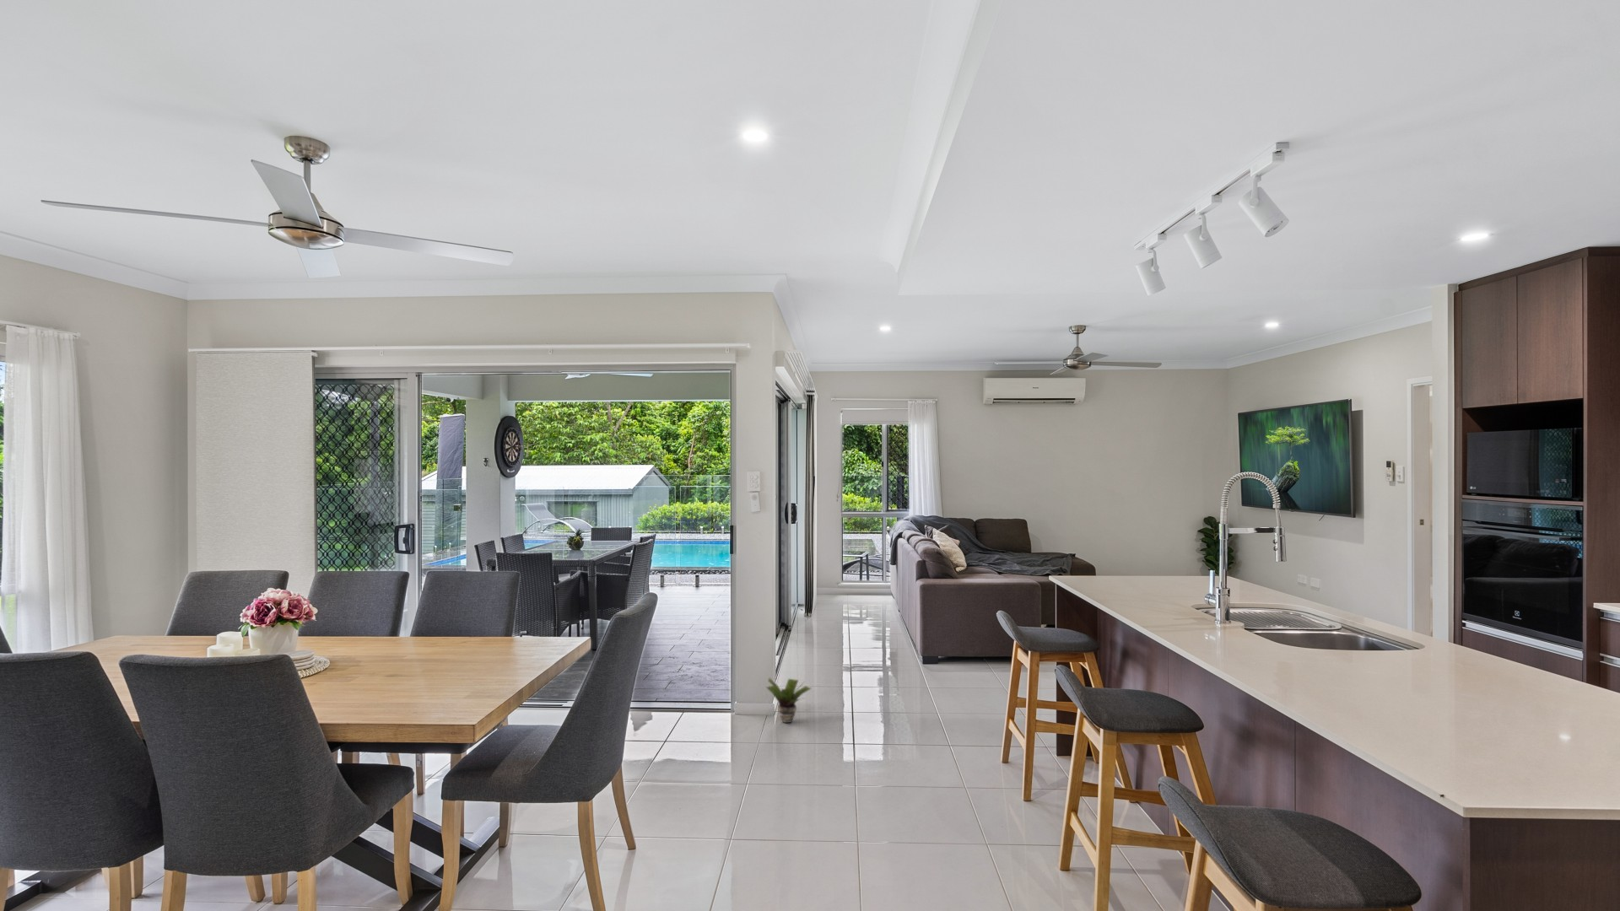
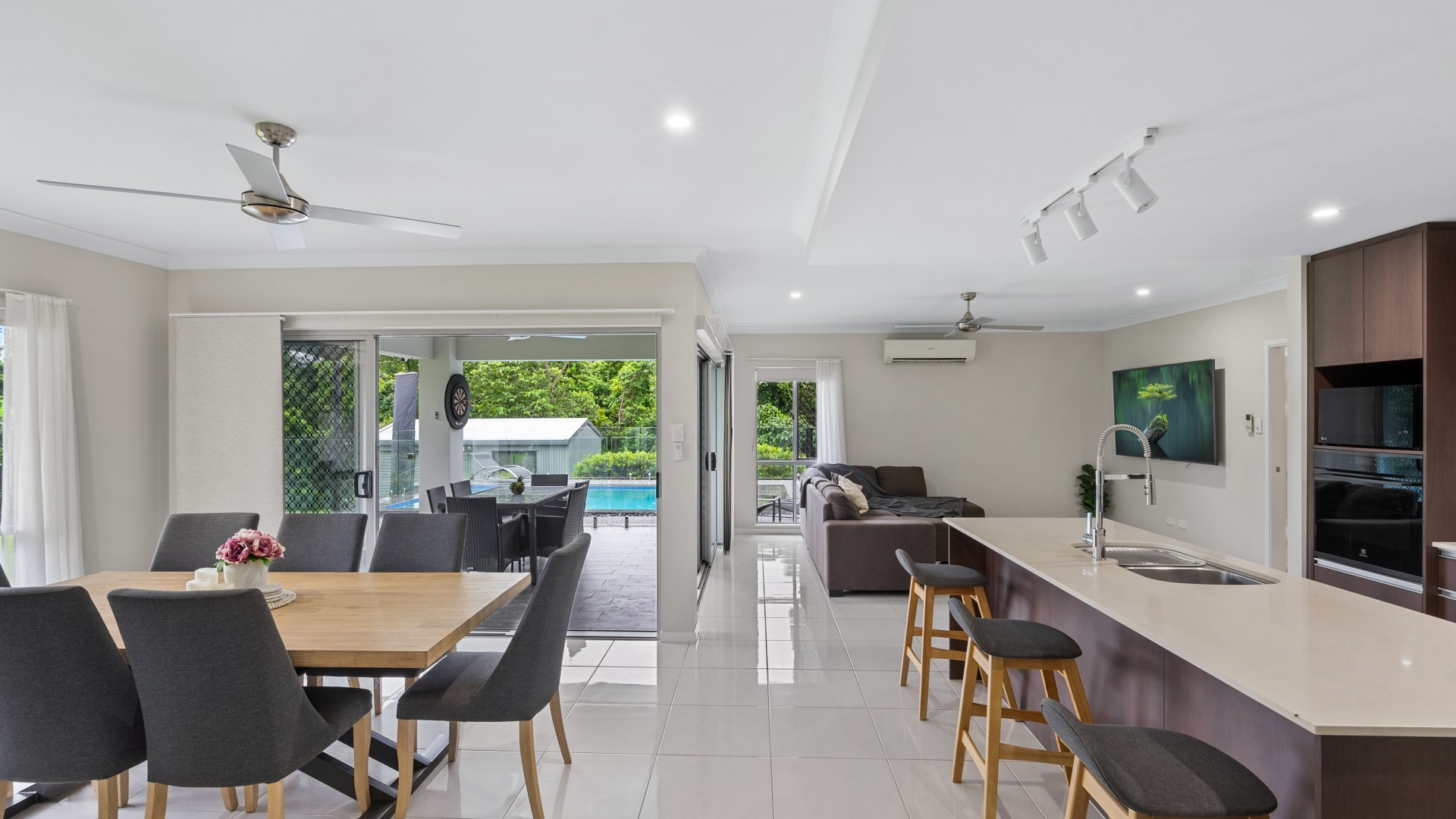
- potted plant (788, 700)
